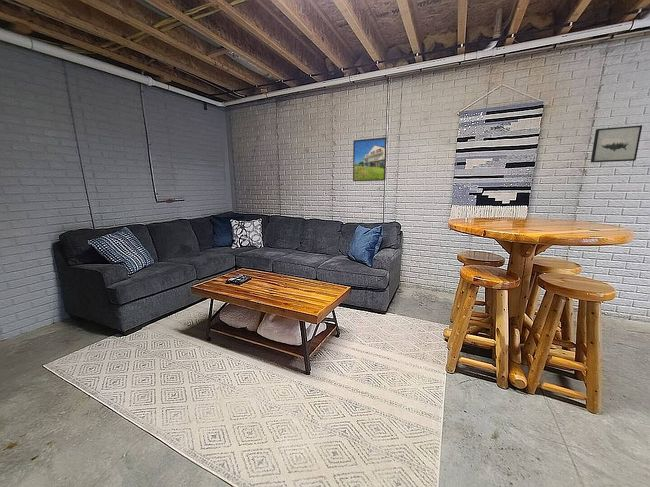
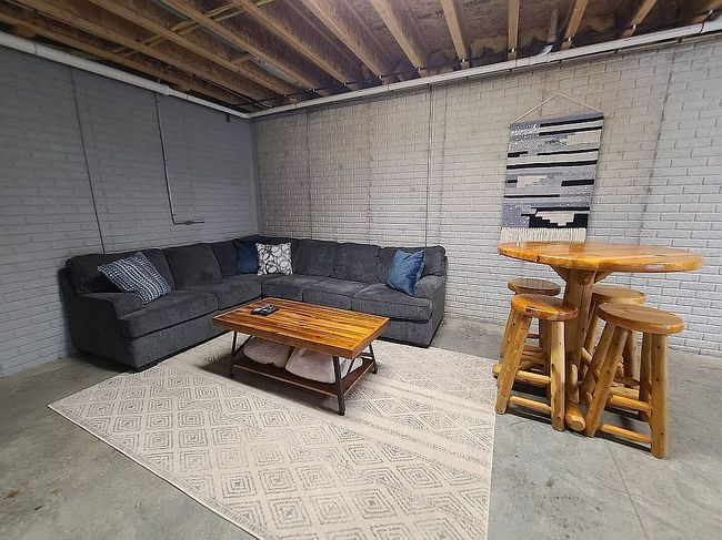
- wall art (615, 144)
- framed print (369, 160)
